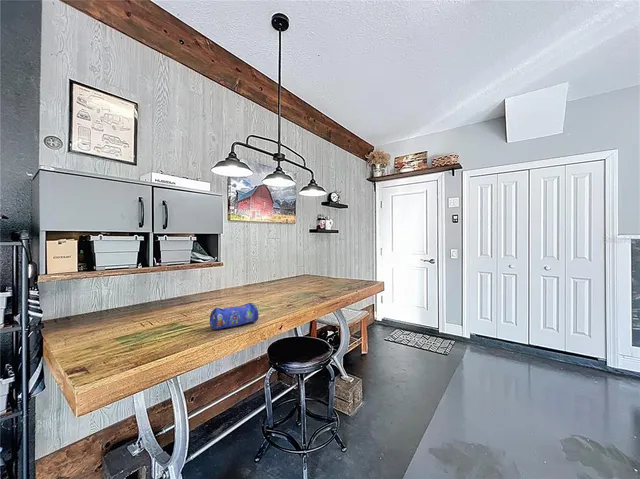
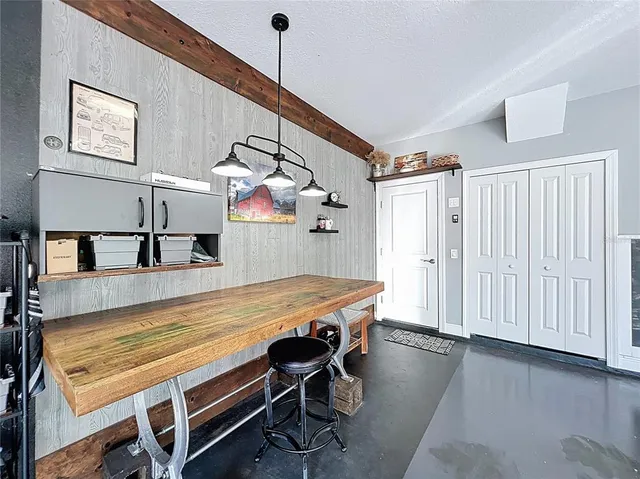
- pencil case (234, 315)
